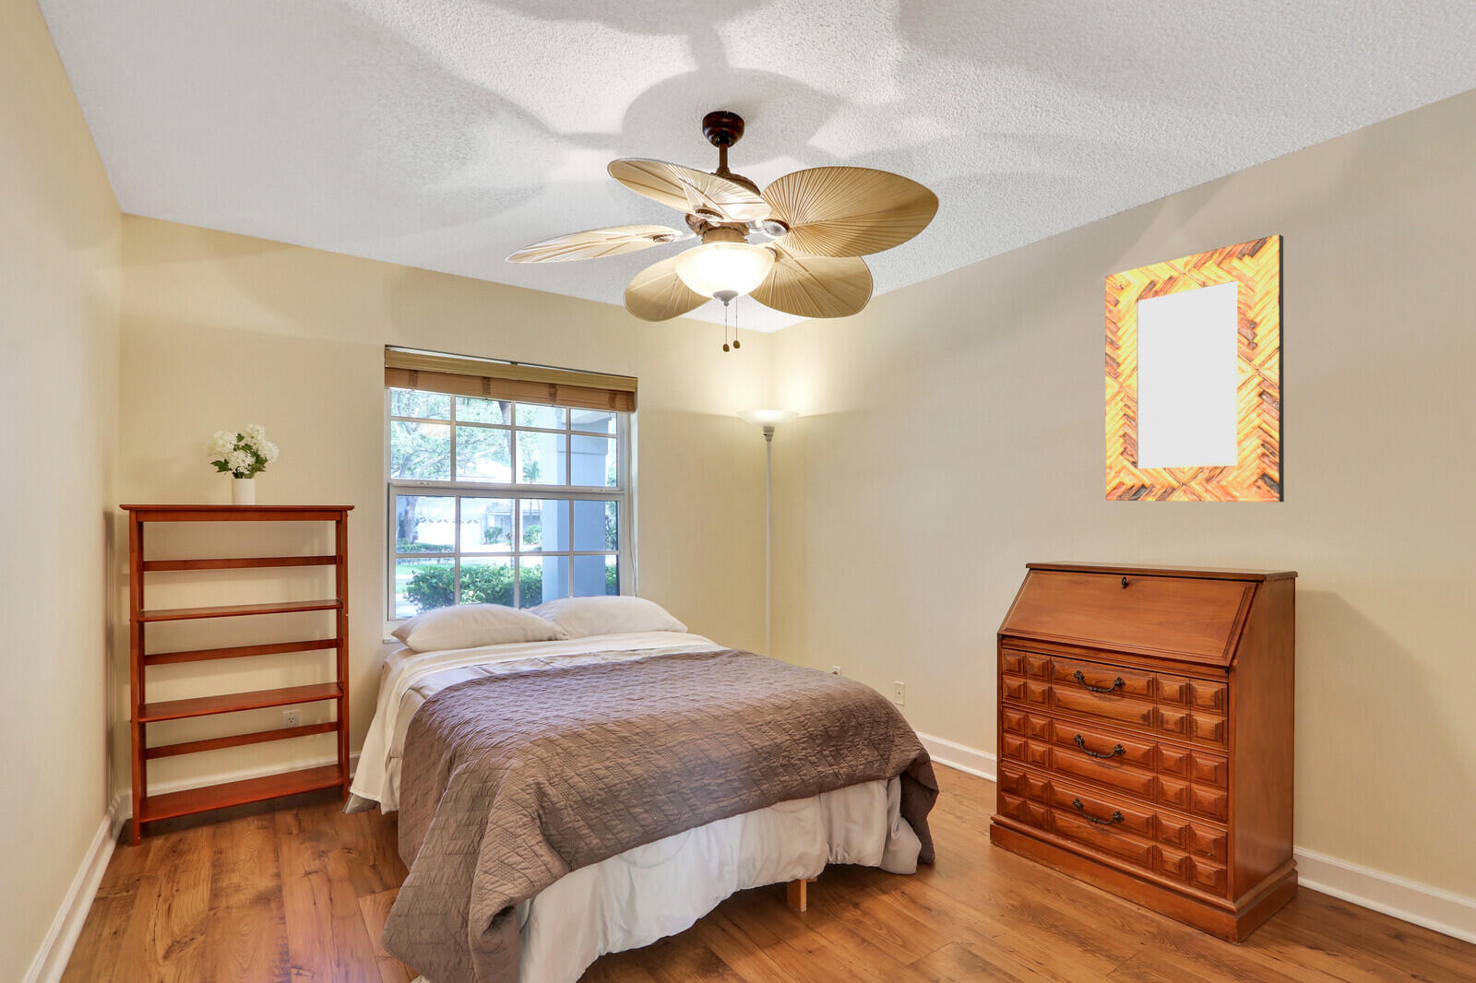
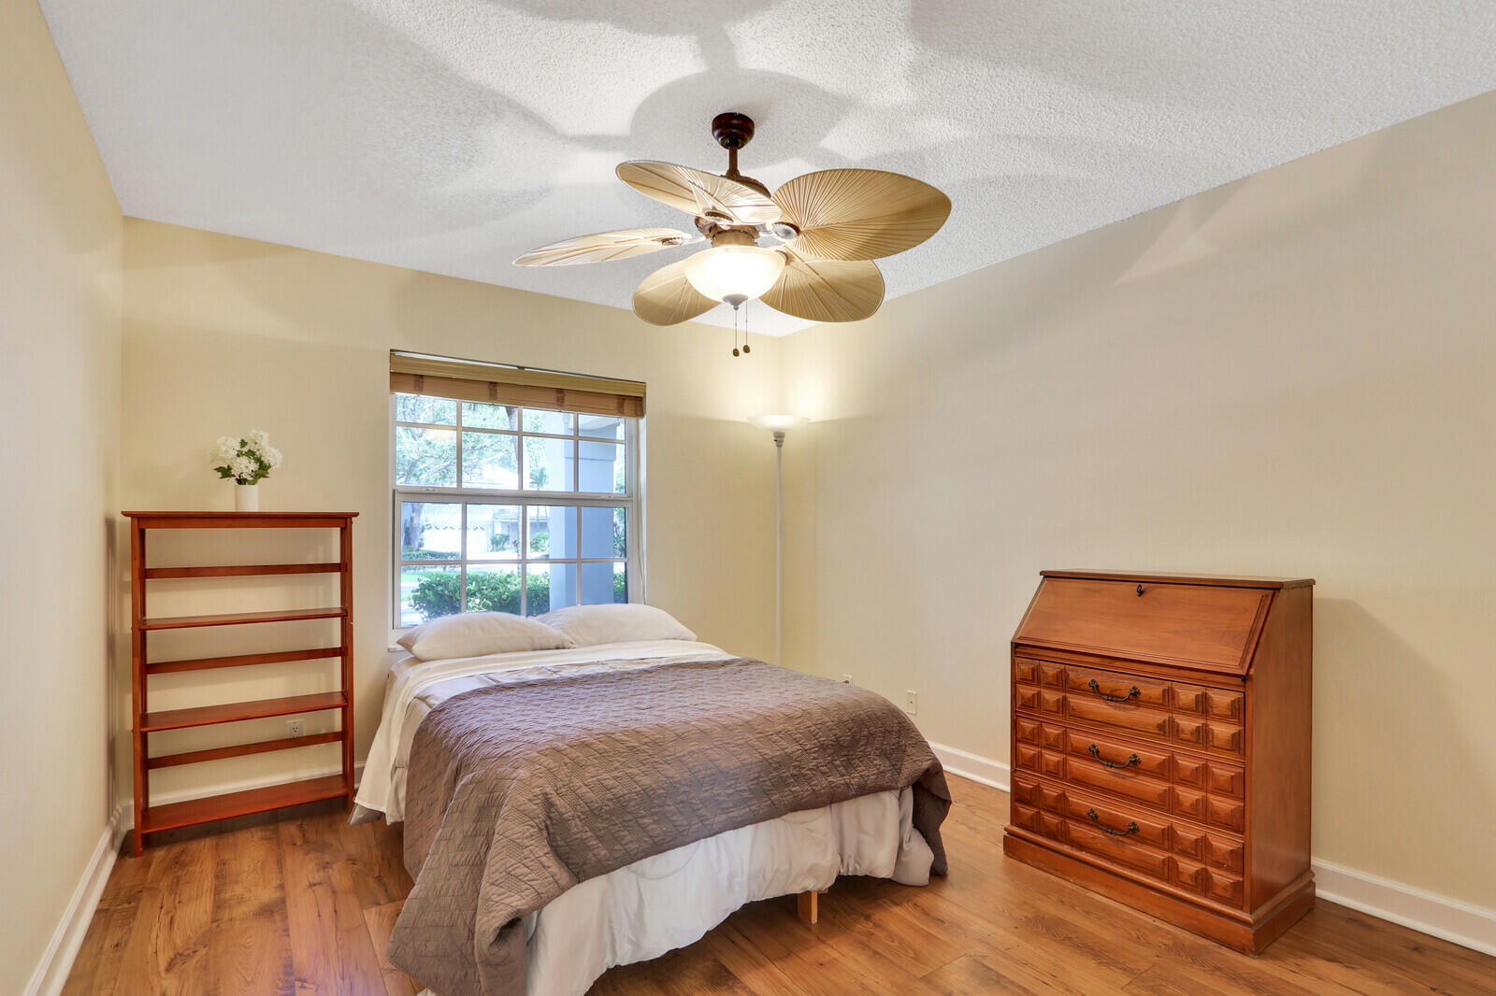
- home mirror (1186, 378)
